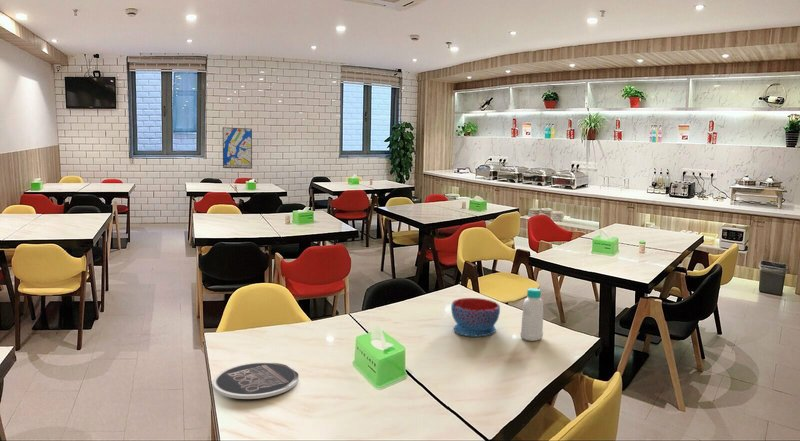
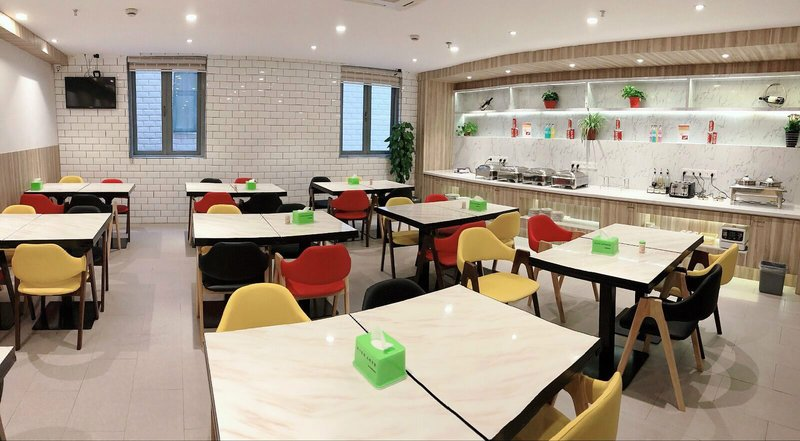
- wall art (237, 148)
- bottle (532, 313)
- plate (256, 379)
- bowl (475, 316)
